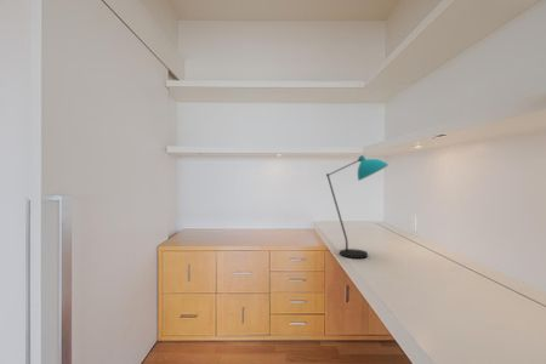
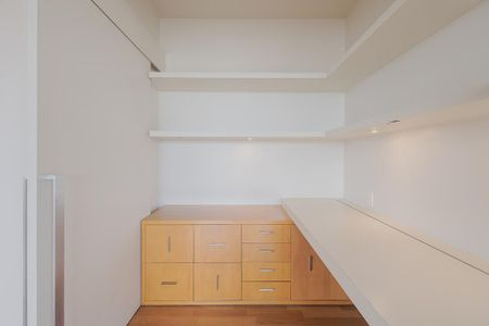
- desk lamp (339, 211)
